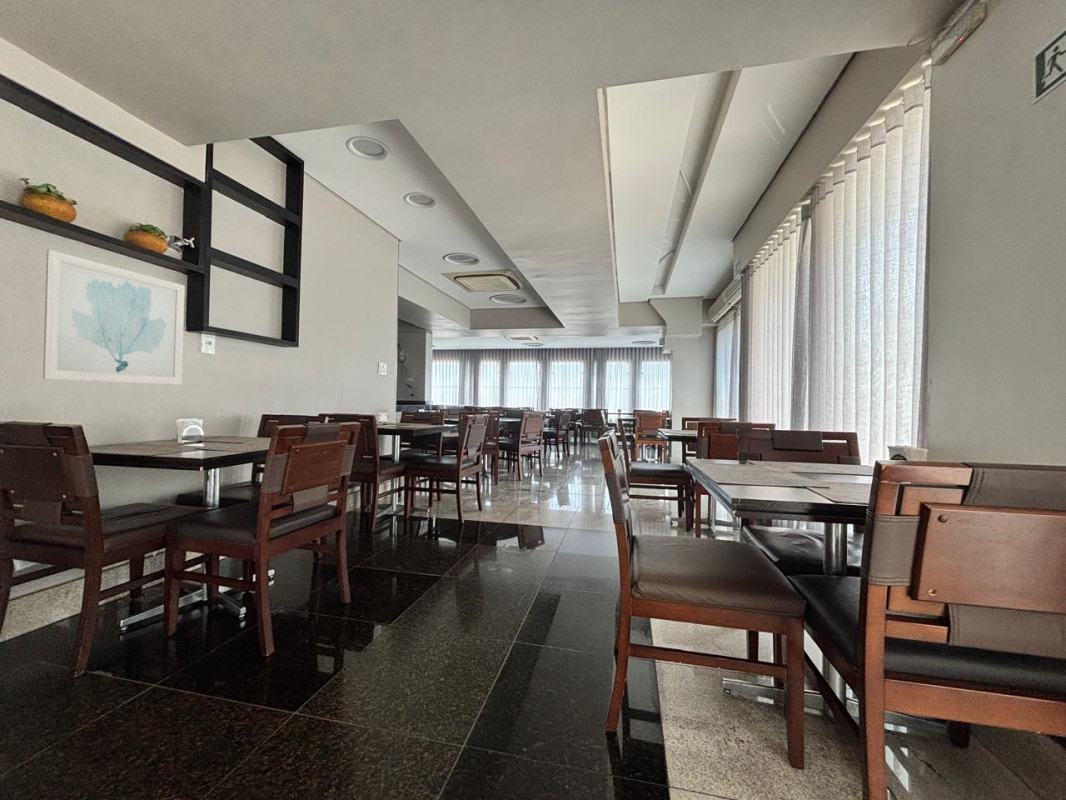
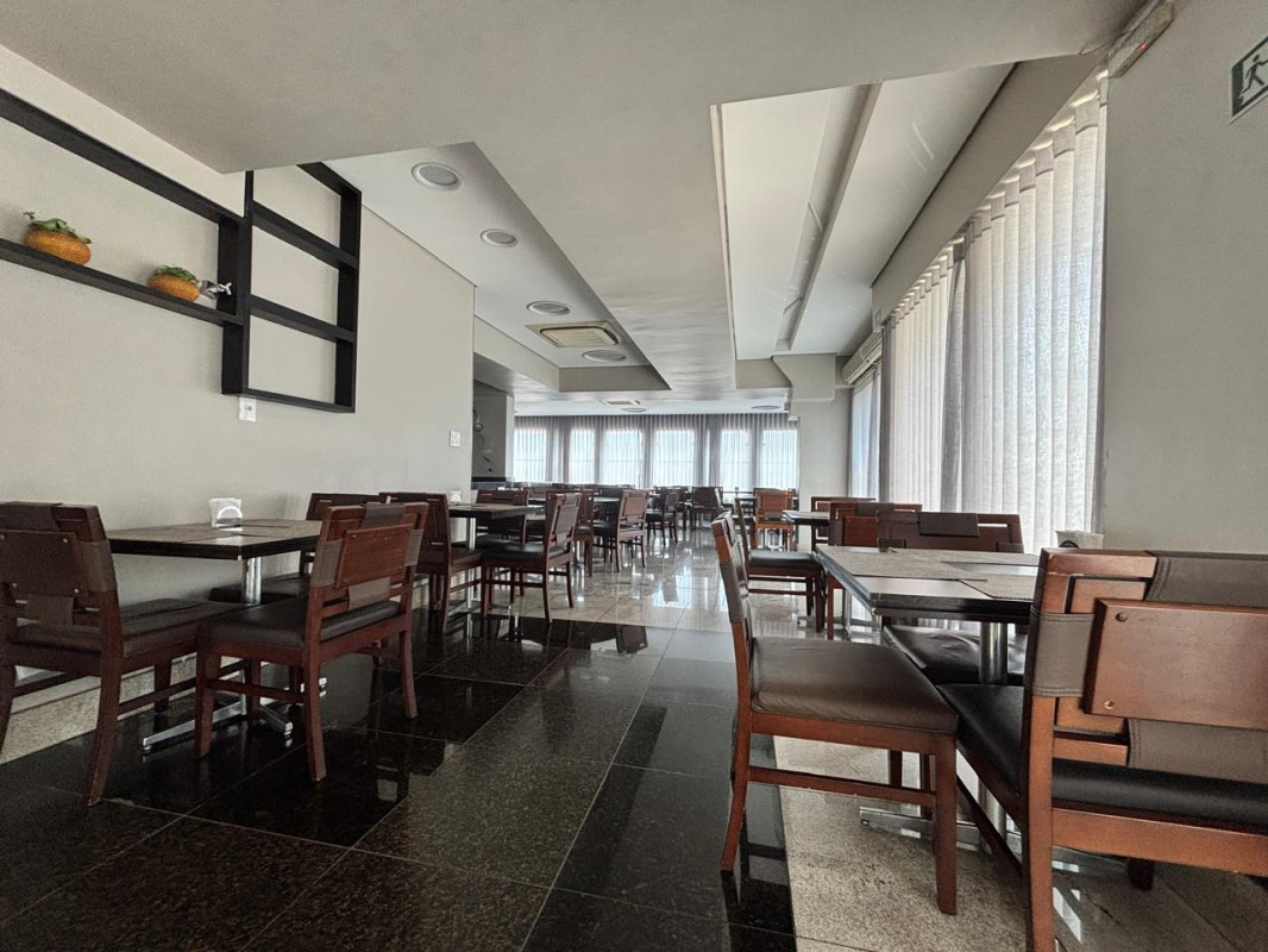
- wall art (123, 326)
